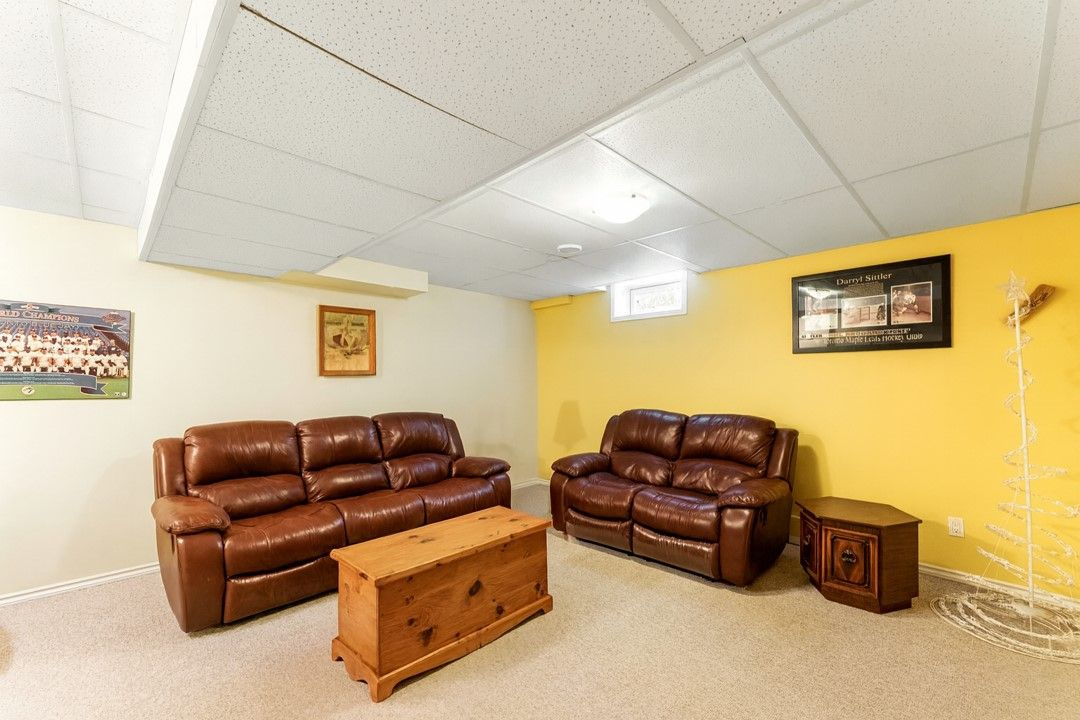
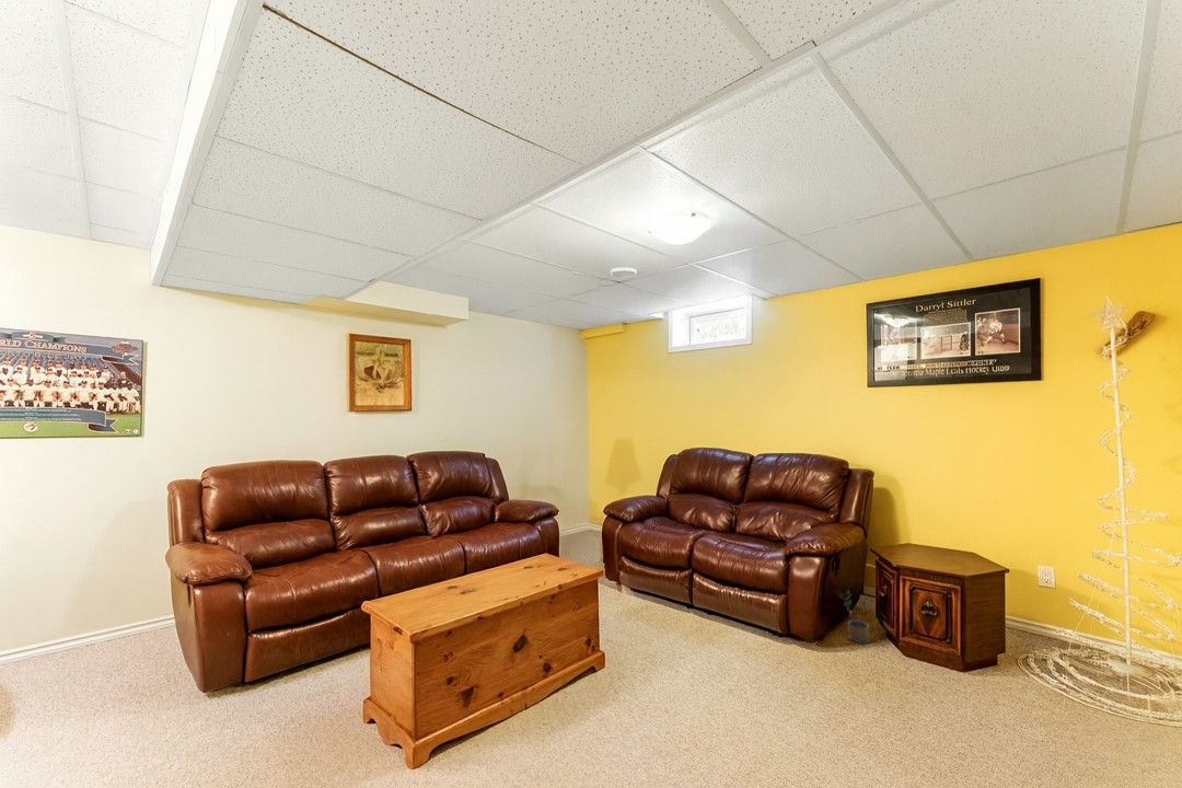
+ potted plant (858, 615)
